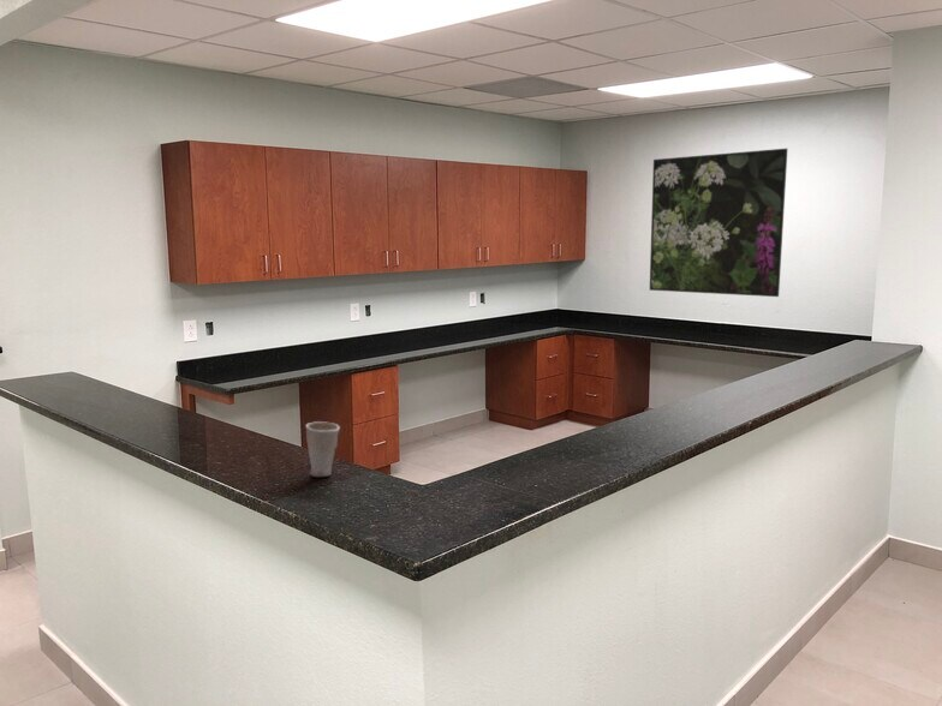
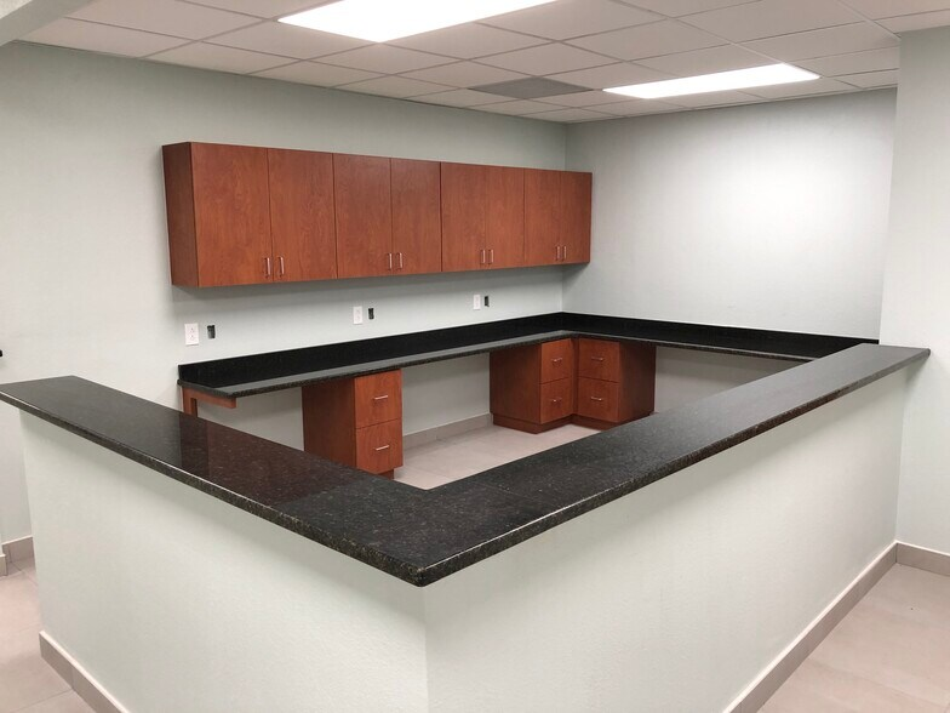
- cup (323, 449)
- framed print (713, 225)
